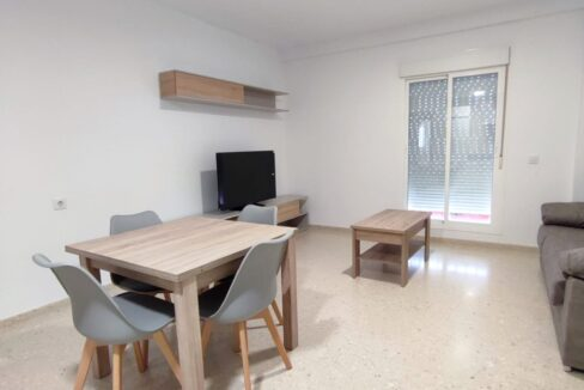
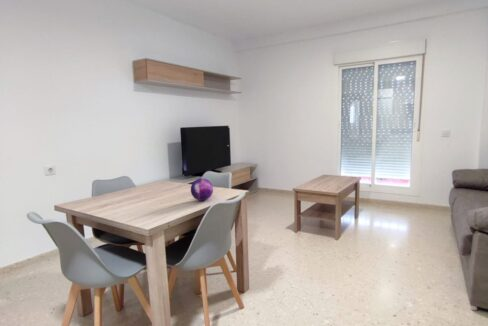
+ decorative orb (201, 189)
